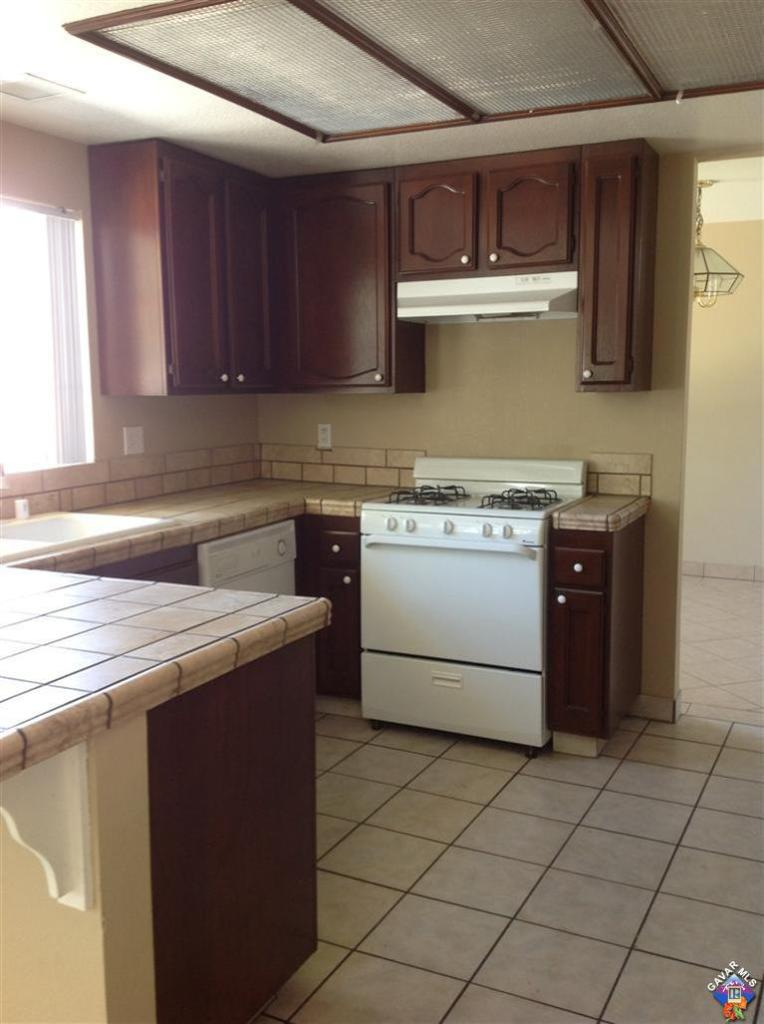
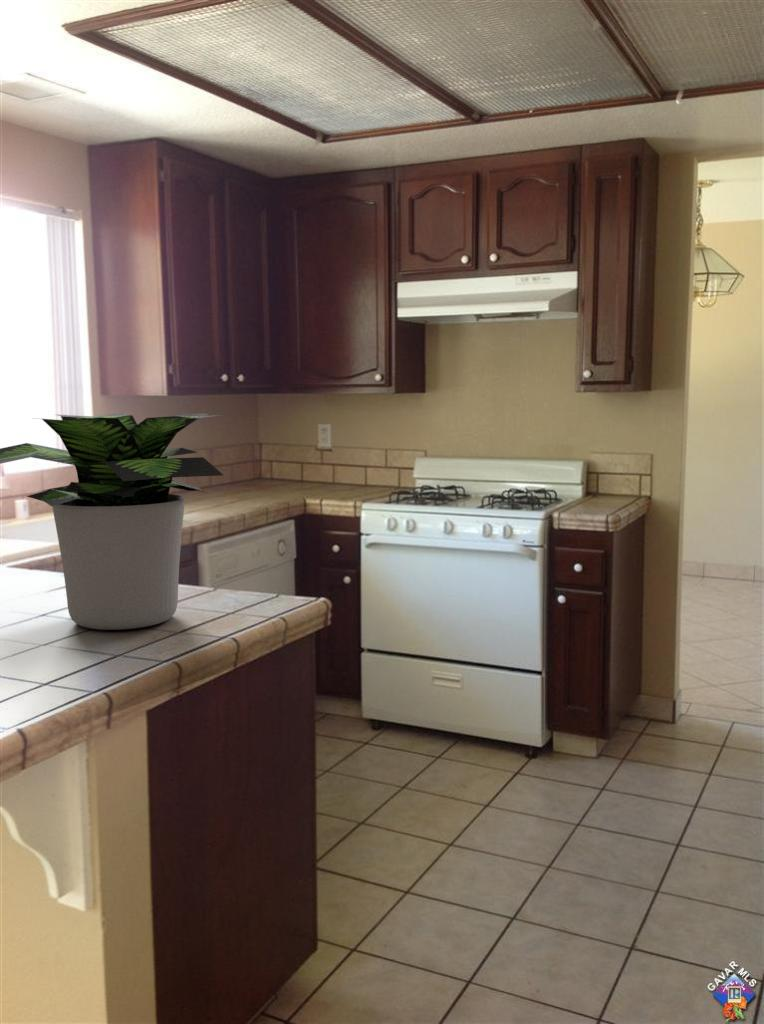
+ potted plant (114, 521)
